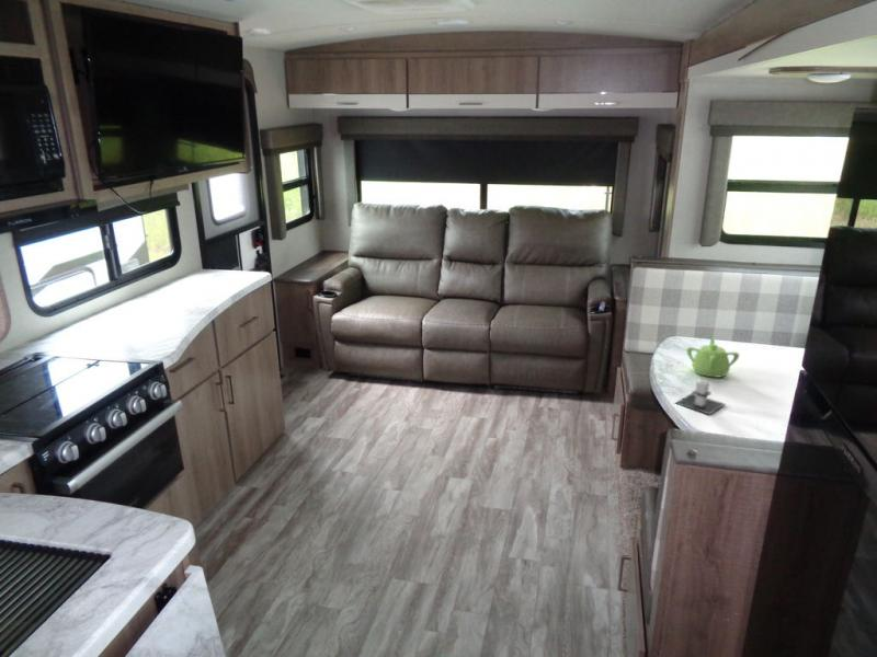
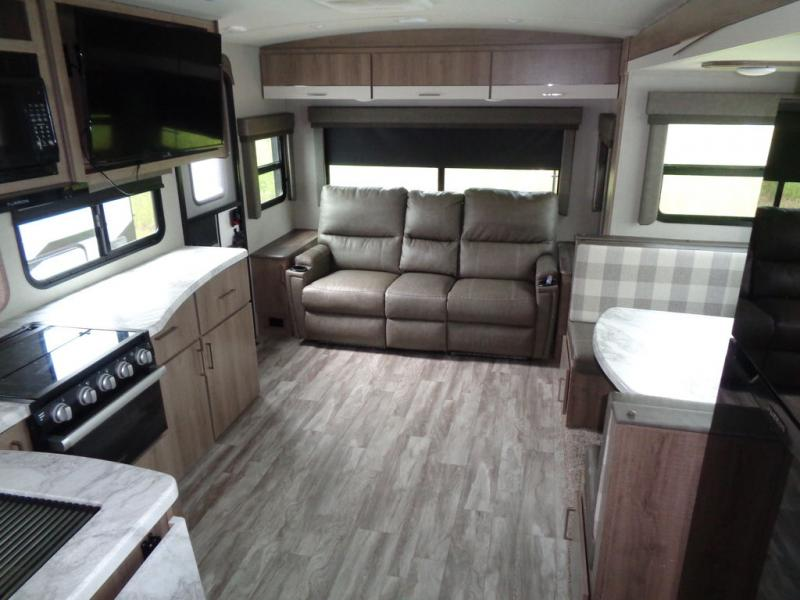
- architectural model (701, 392)
- teapot (711, 357)
